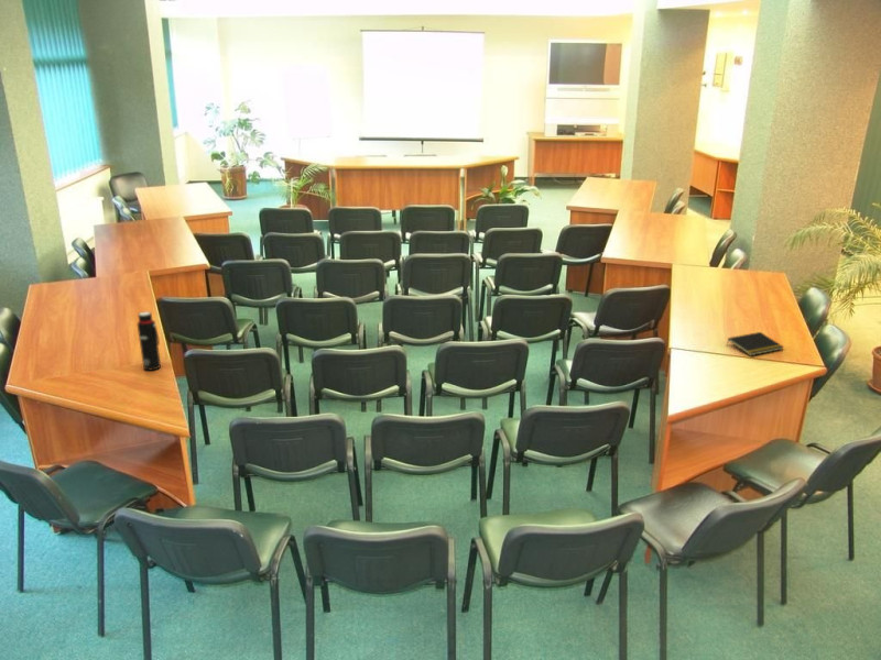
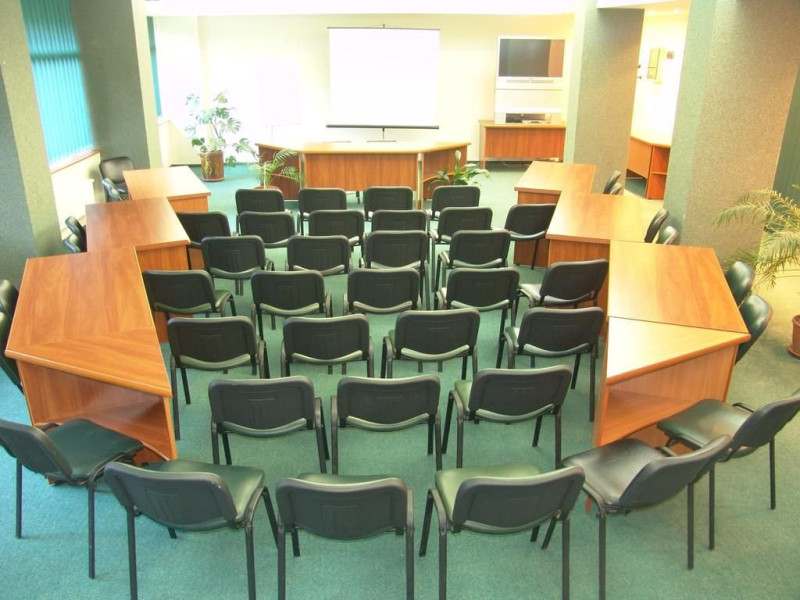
- notepad (755, 343)
- water bottle (150, 341)
